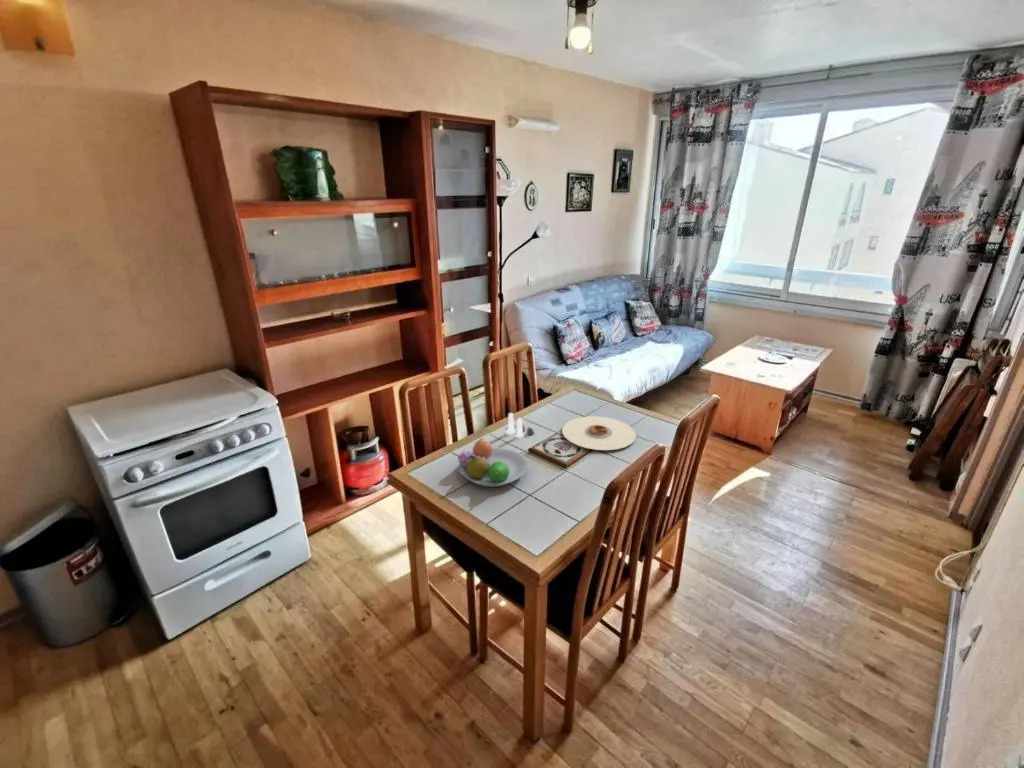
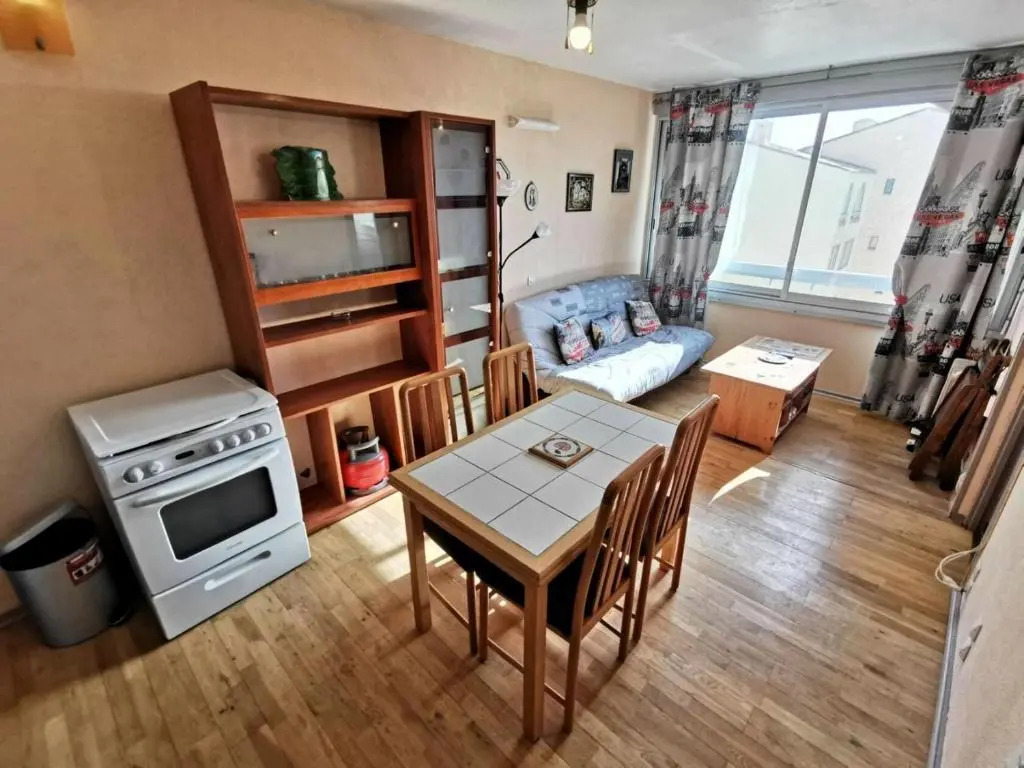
- plate (598, 430)
- fruit bowl (492, 460)
- salt and pepper shaker set (518, 422)
